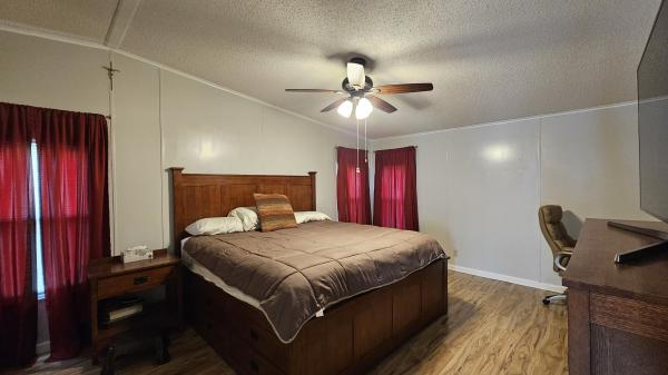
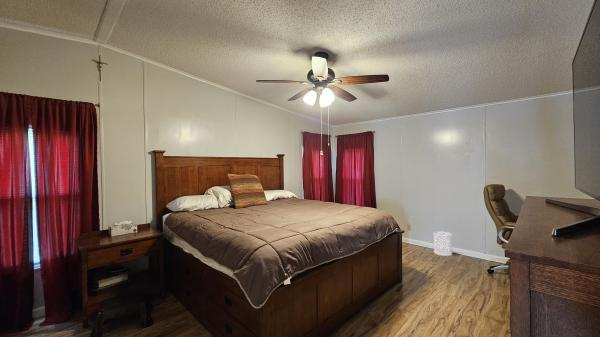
+ wastebasket (442, 243)
